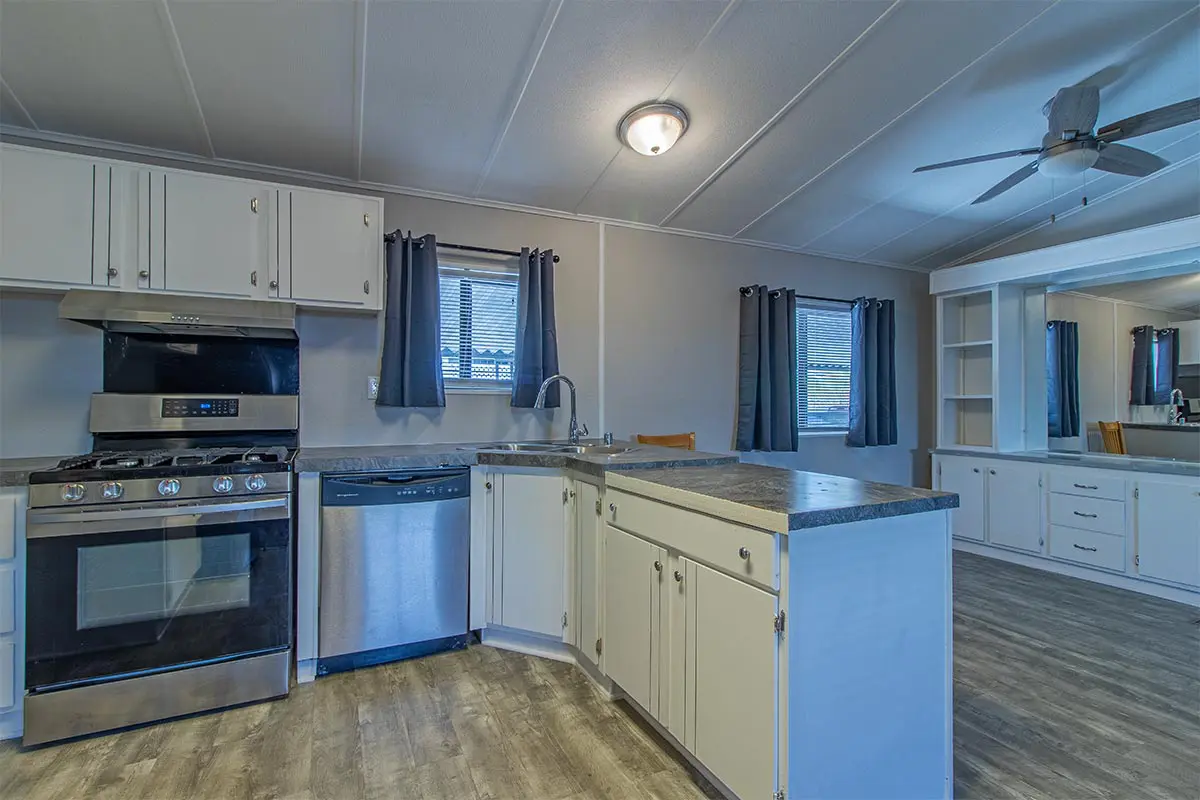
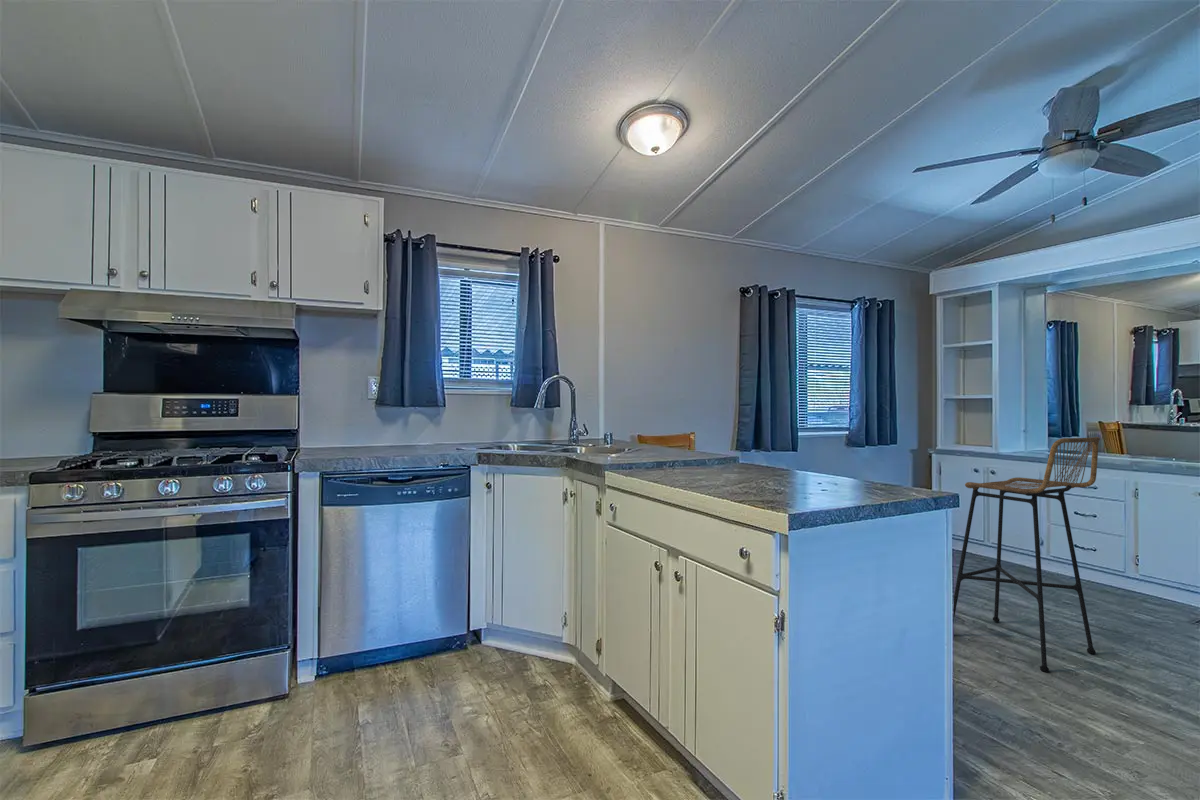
+ bar stool (1034, 537)
